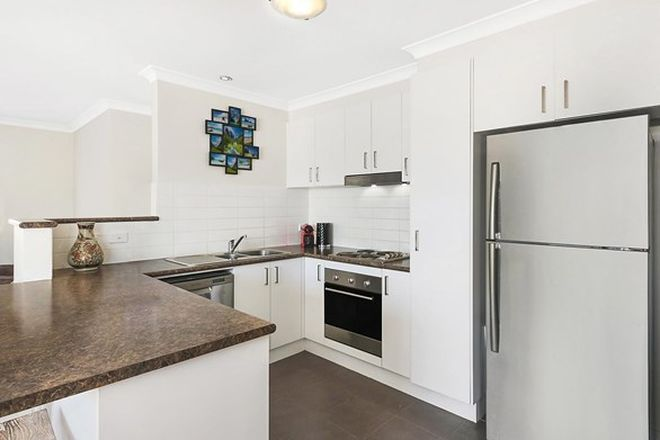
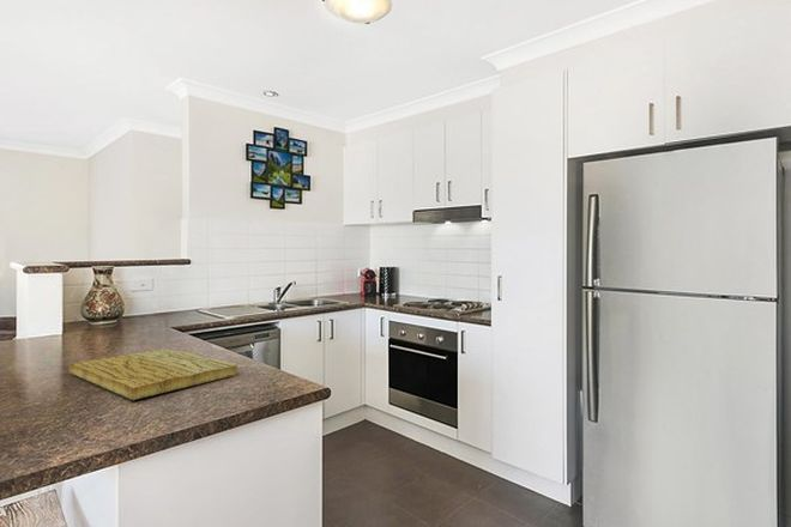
+ cutting board (151, 367)
